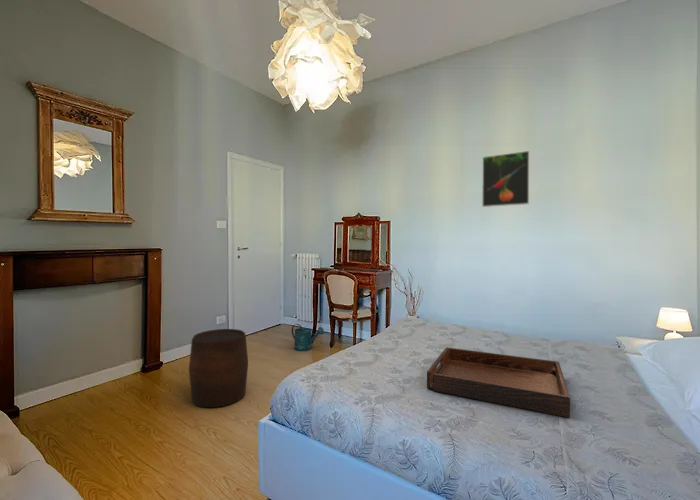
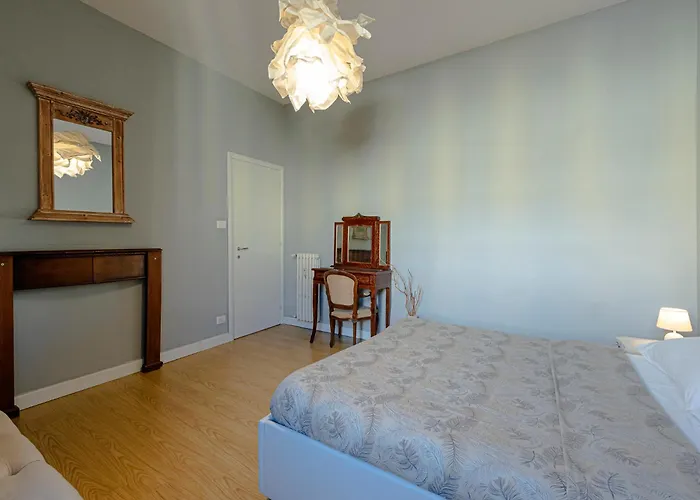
- stool (219, 365)
- watering can (307, 337)
- serving tray (495, 374)
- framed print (505, 179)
